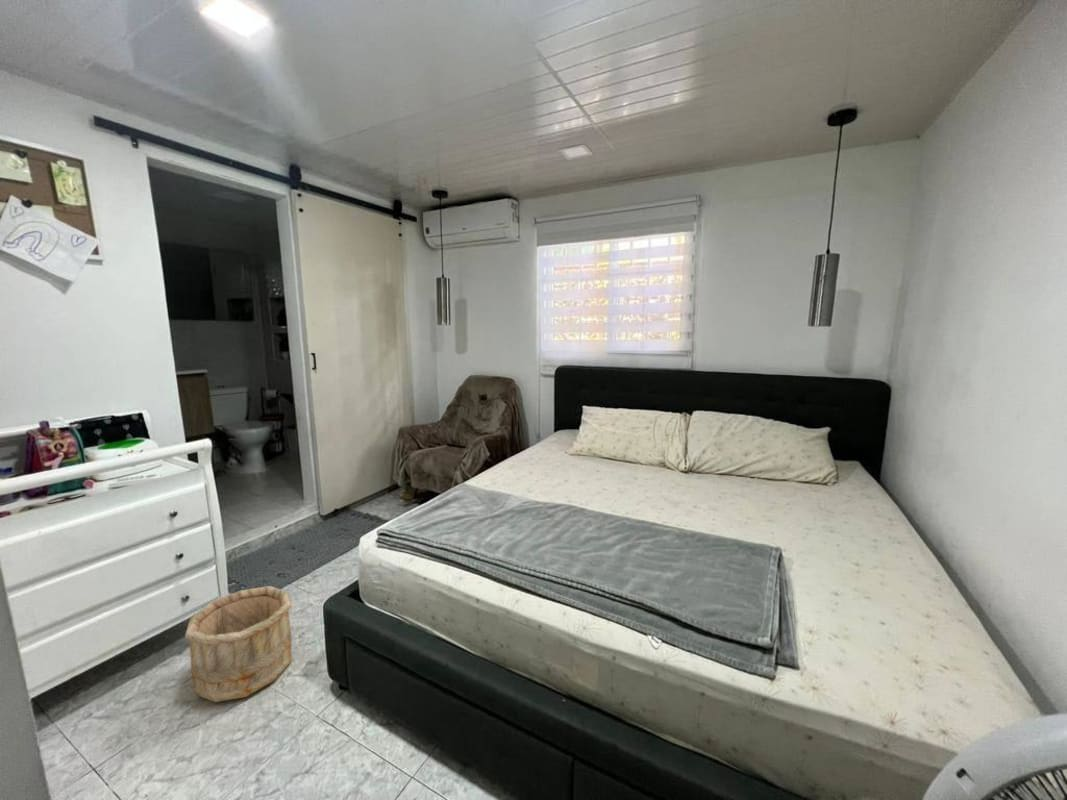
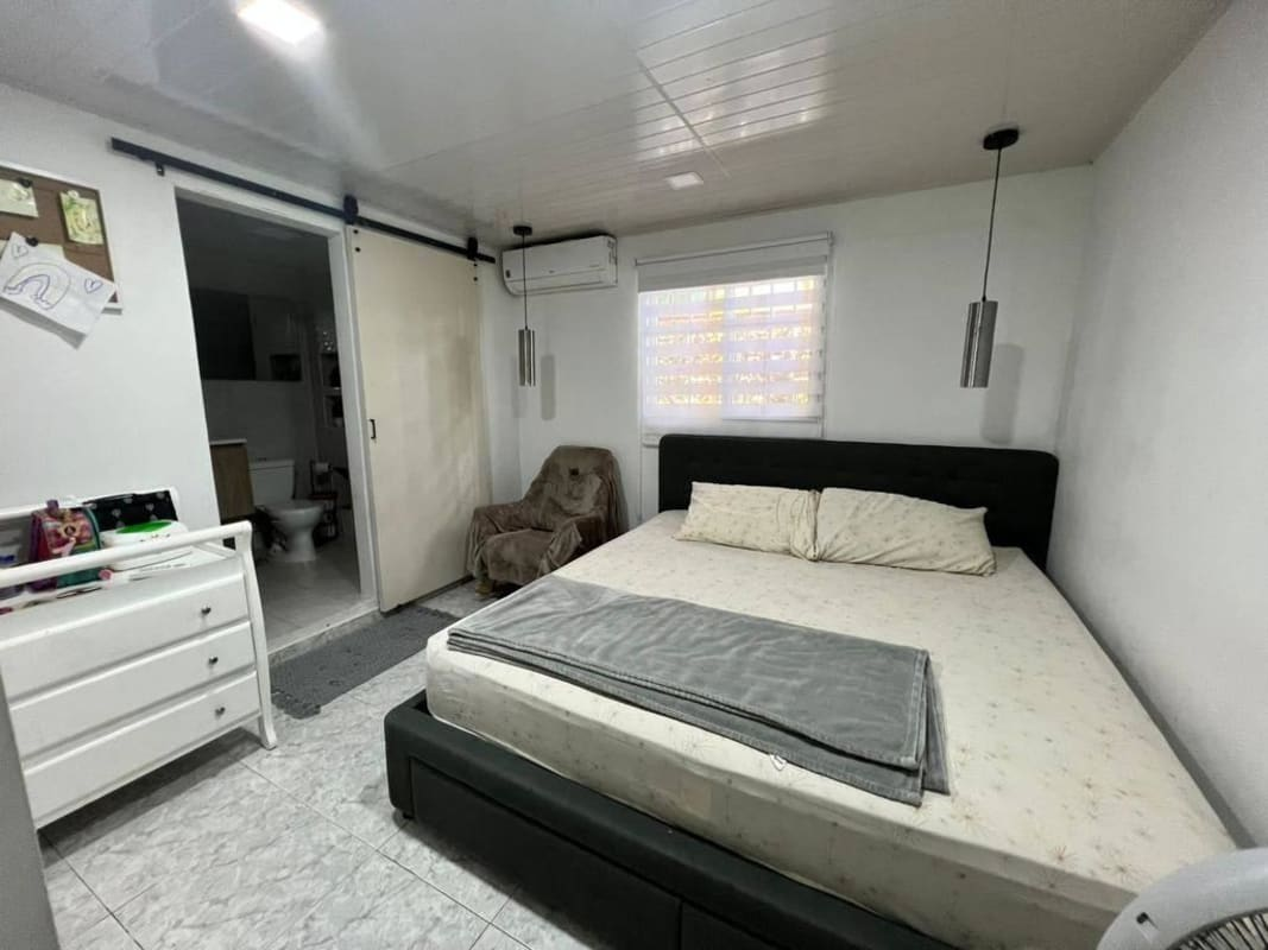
- wooden bucket (244, 639)
